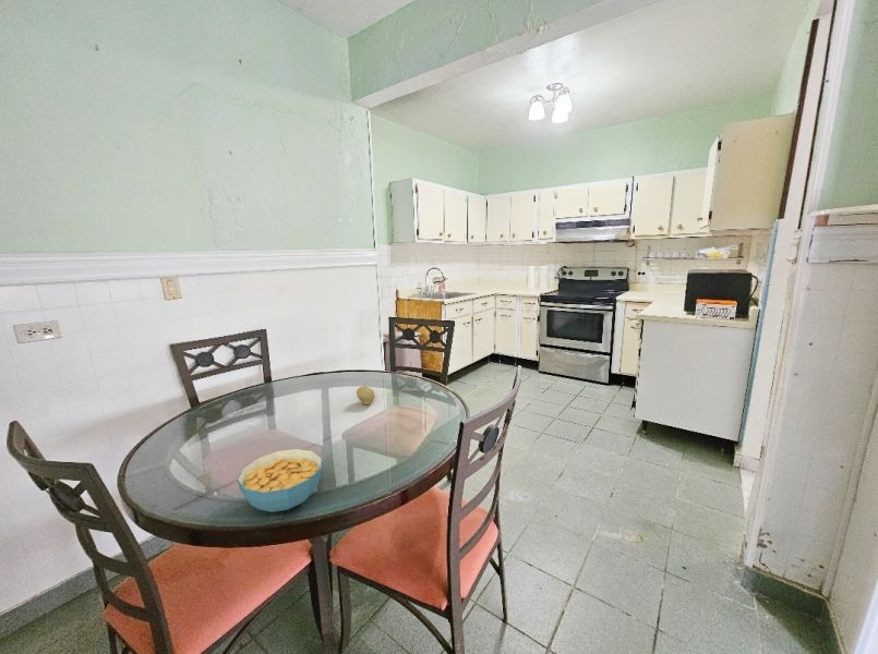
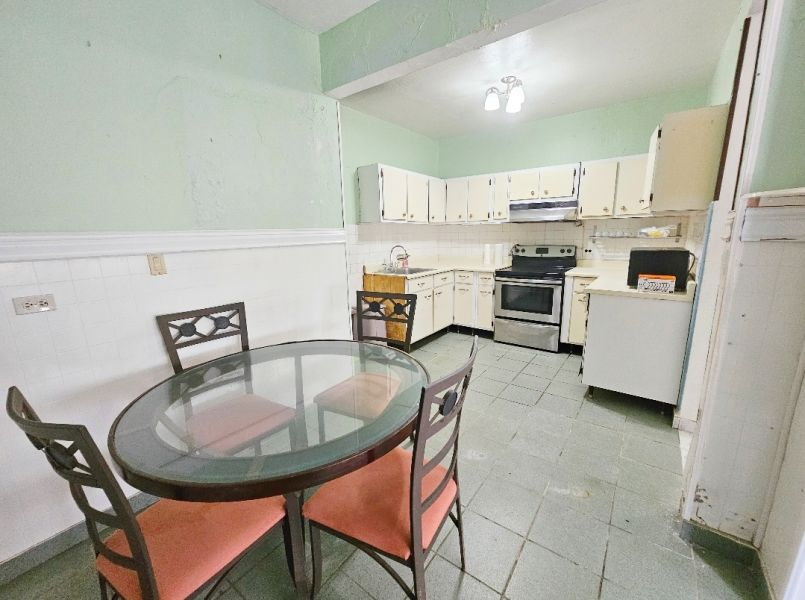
- fruit (365, 393)
- cereal bowl (282, 485)
